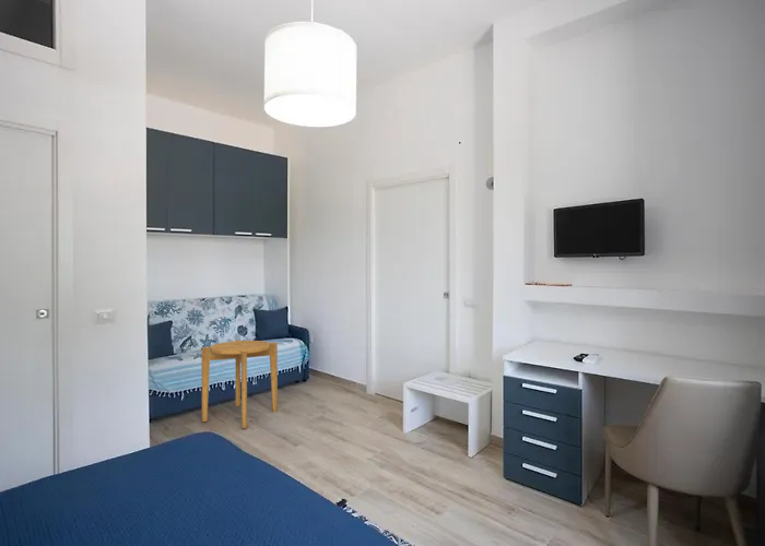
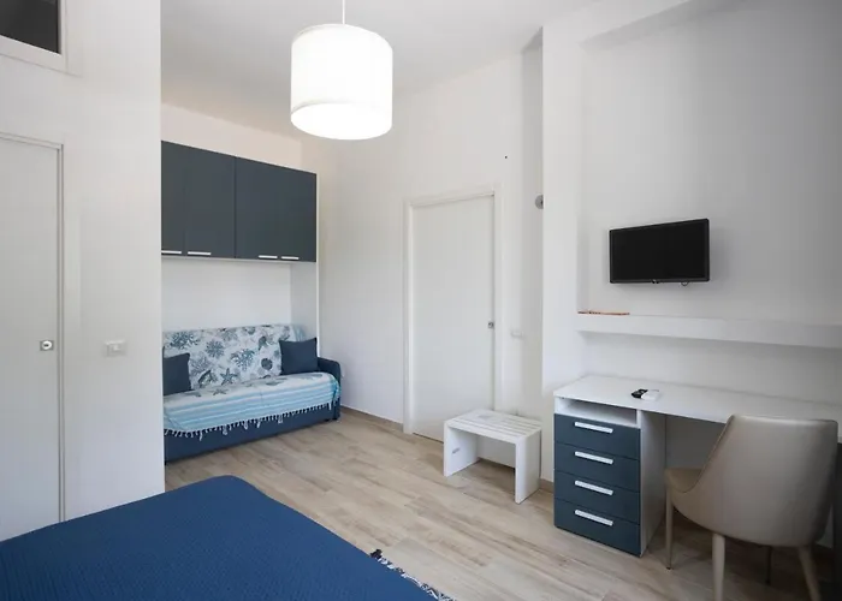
- side table (239, 380)
